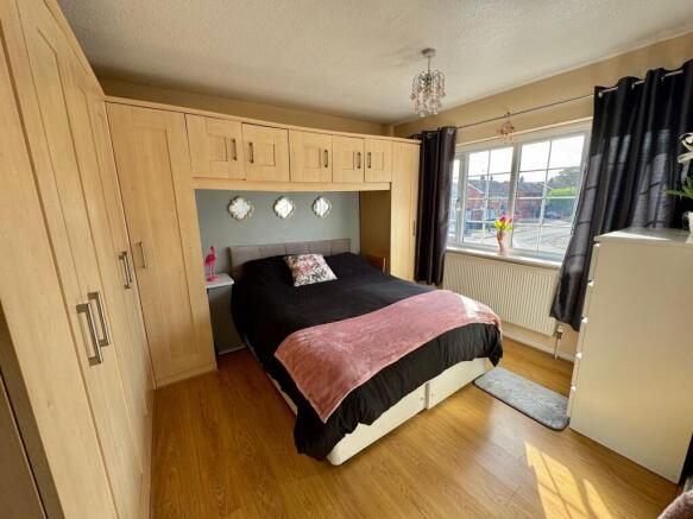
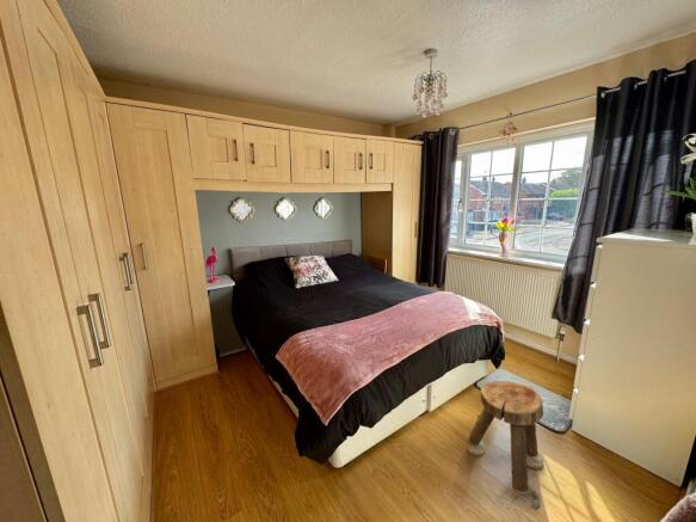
+ stool (510, 429)
